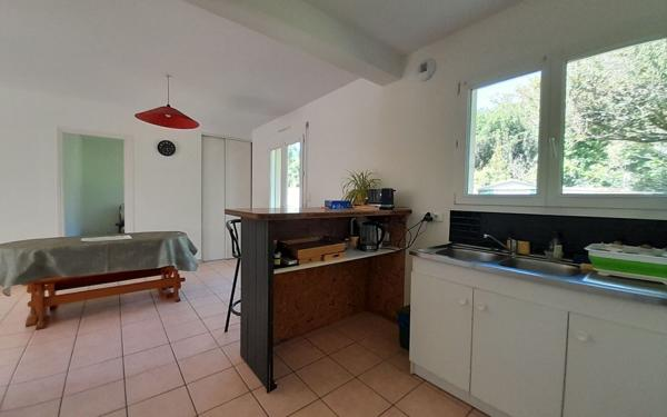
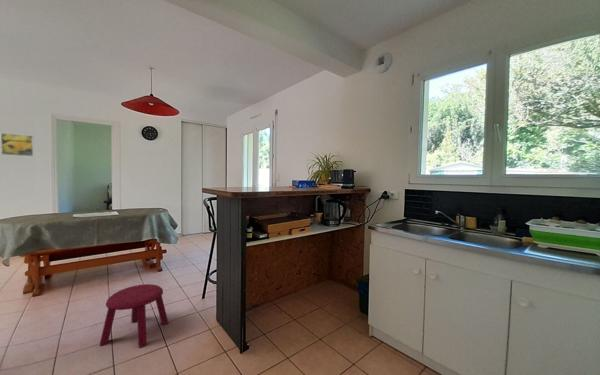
+ stool (136, 312)
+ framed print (17, 145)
